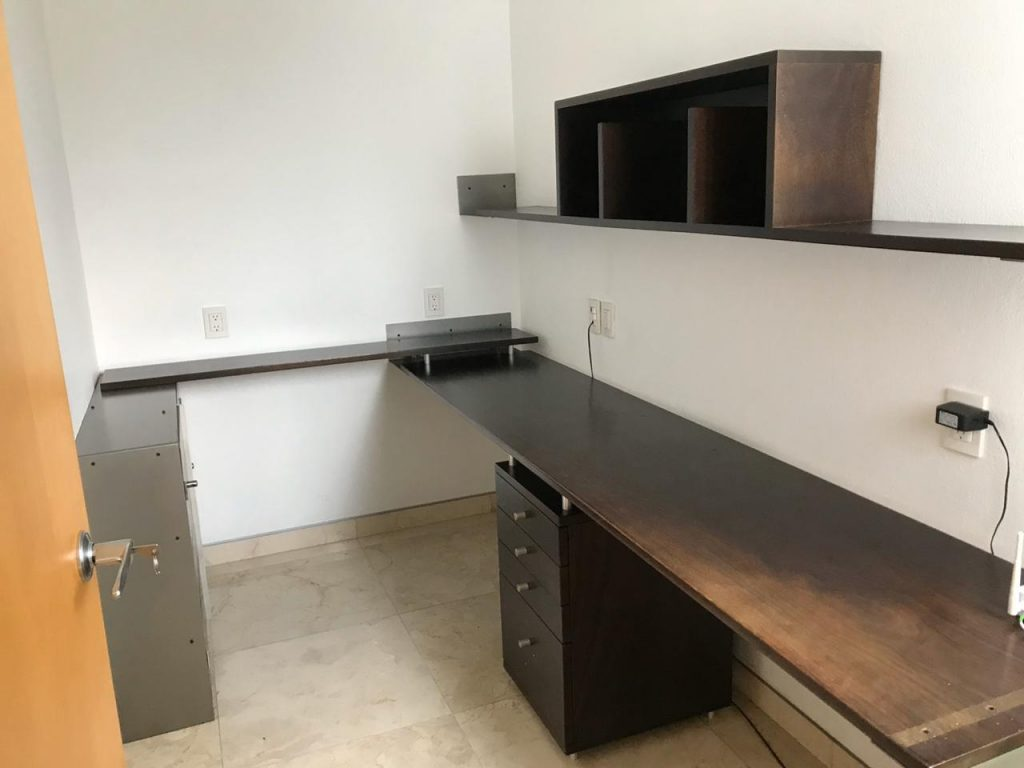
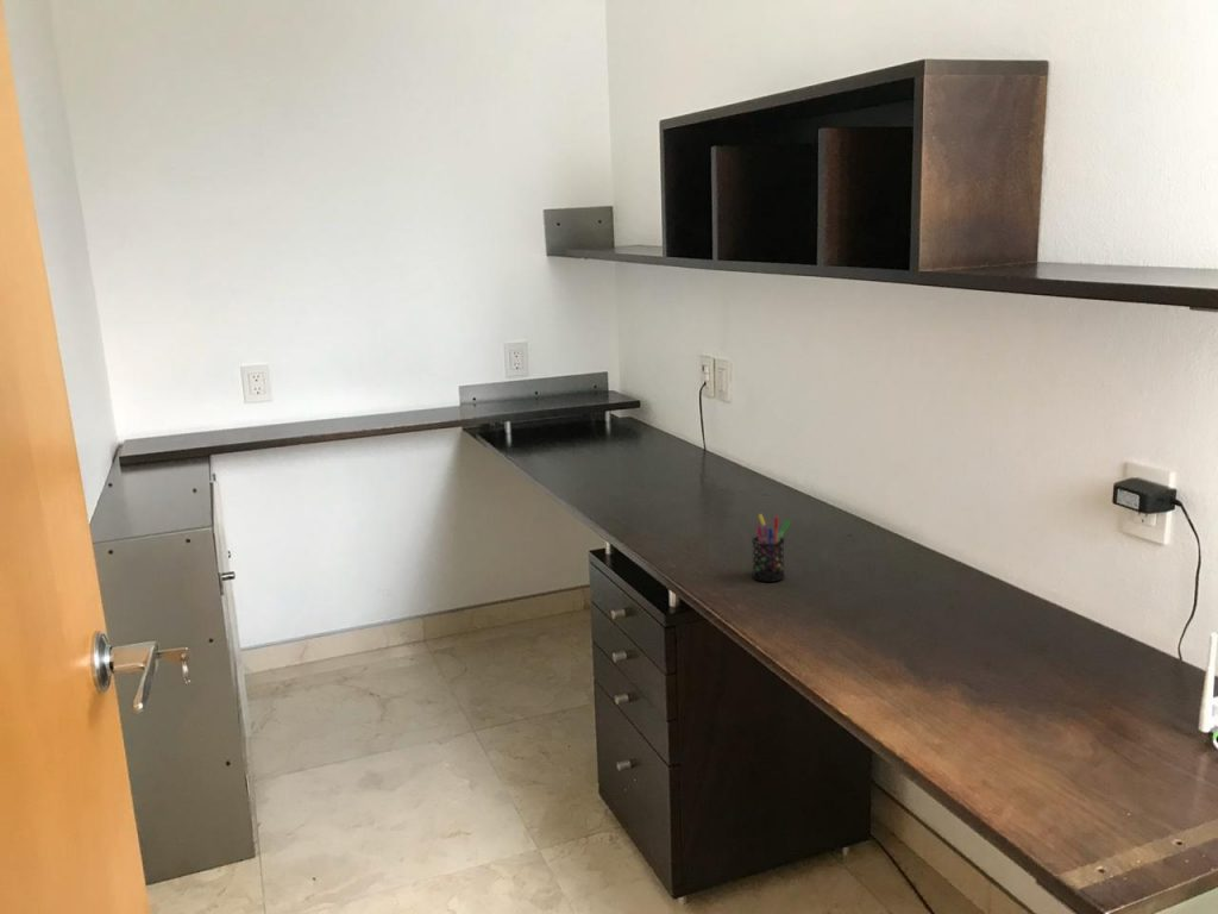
+ pen holder (772, 544)
